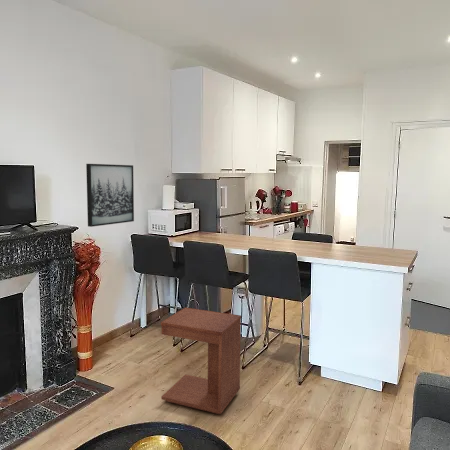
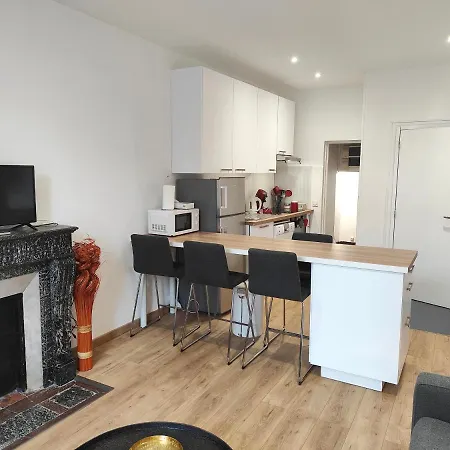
- wall art (111, 194)
- side table (208, 358)
